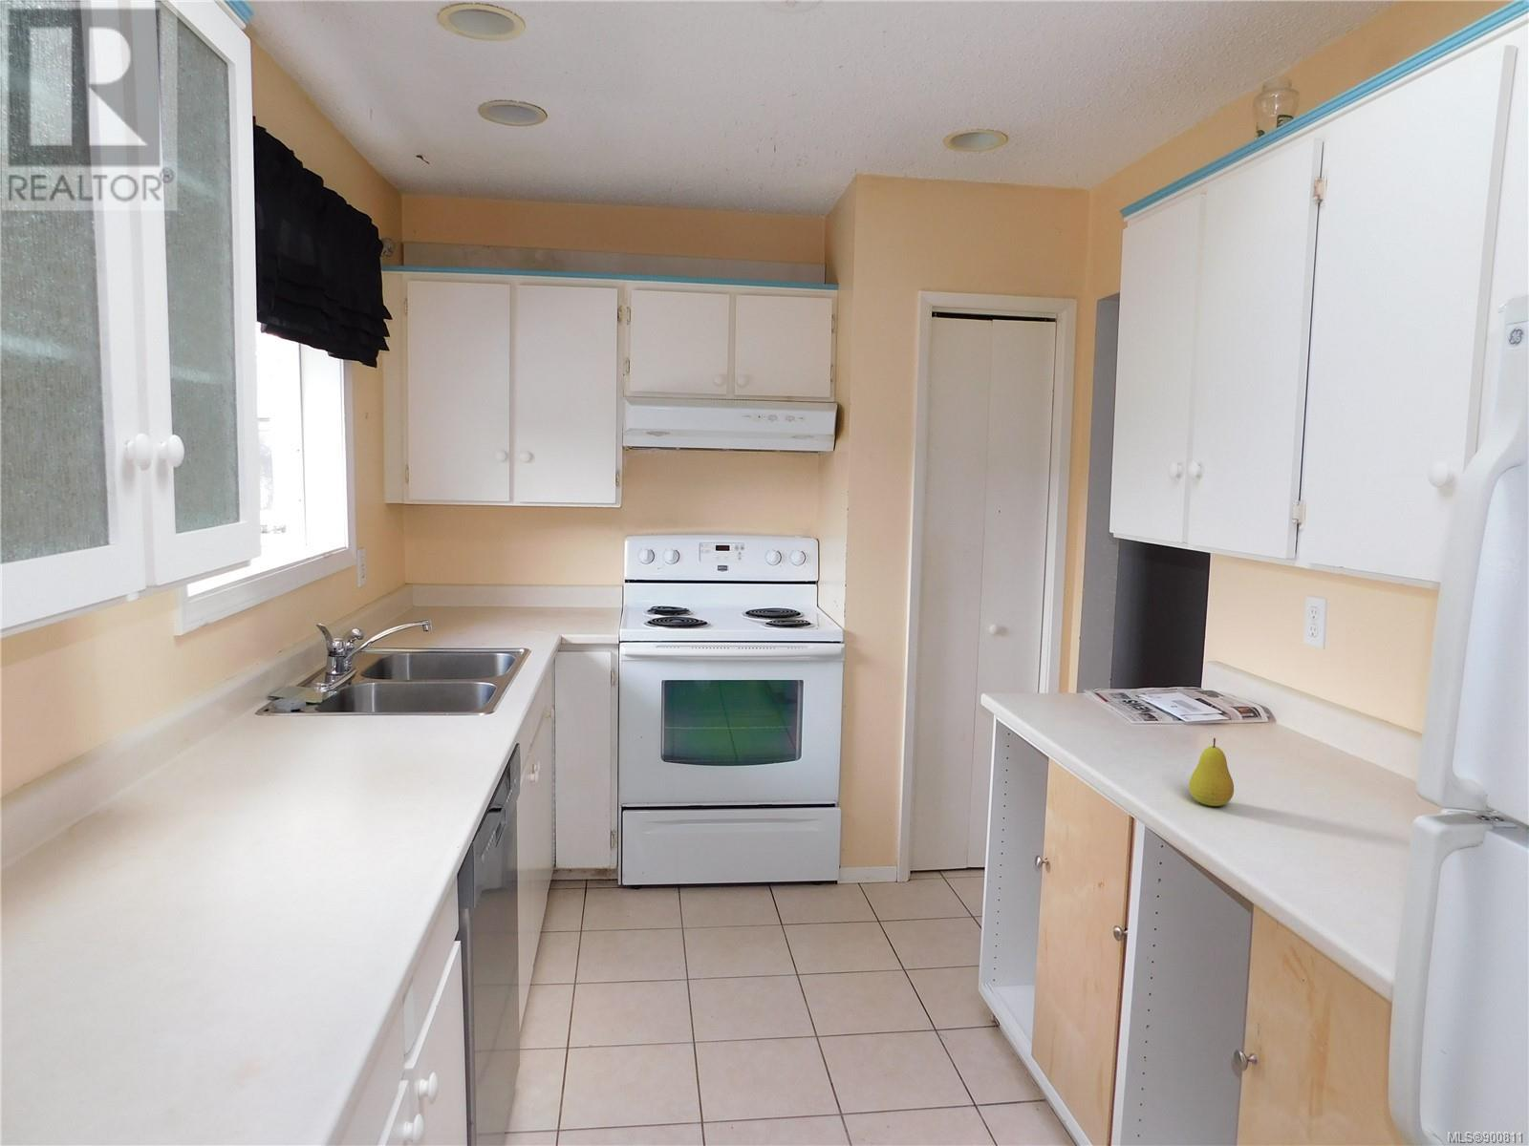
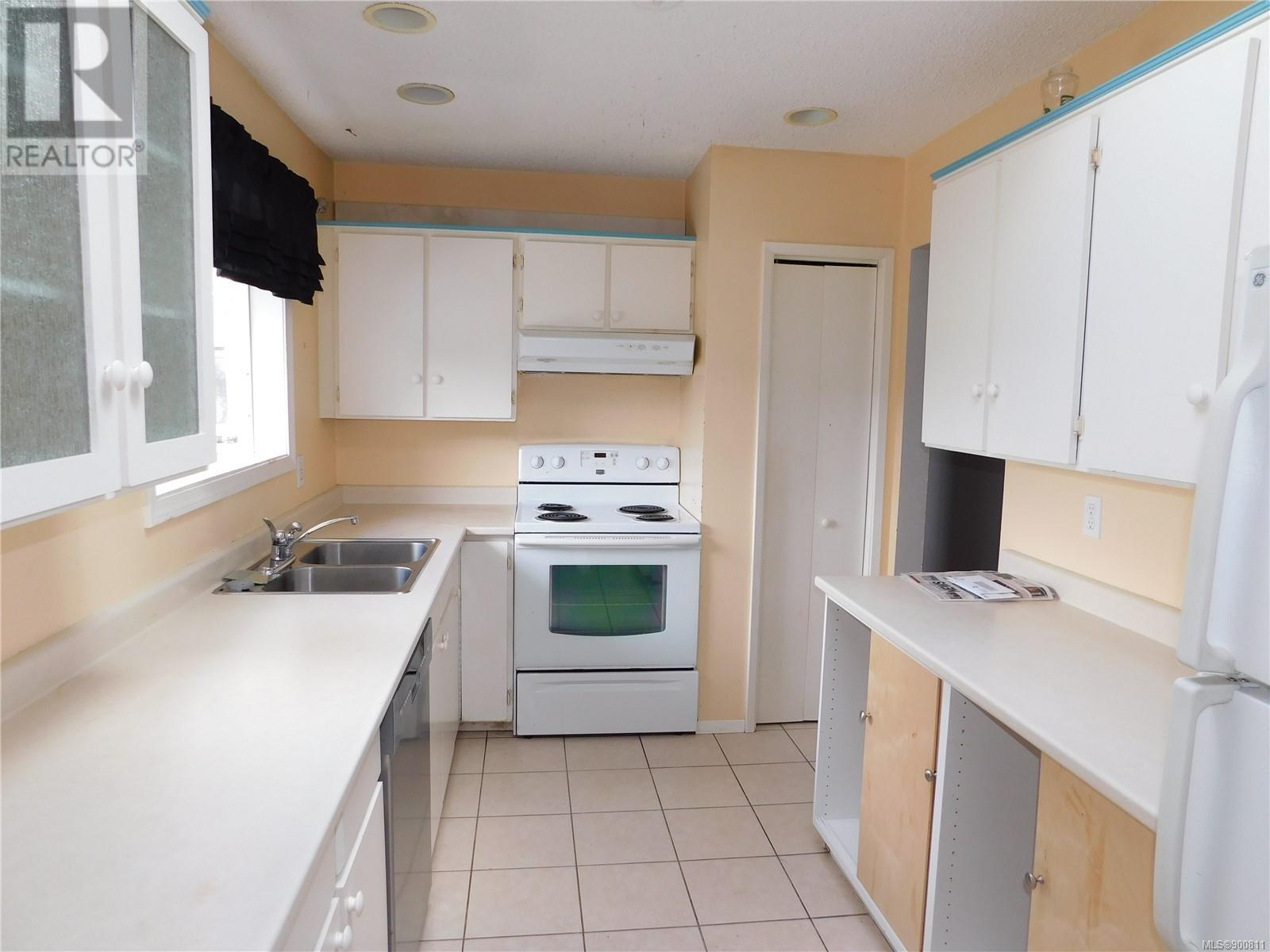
- fruit (1211, 770)
